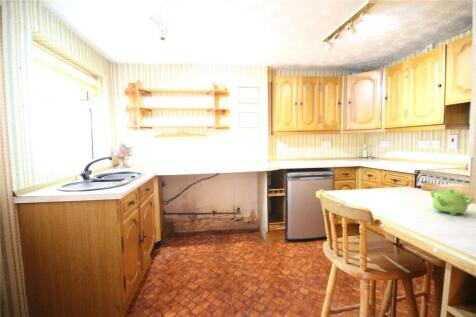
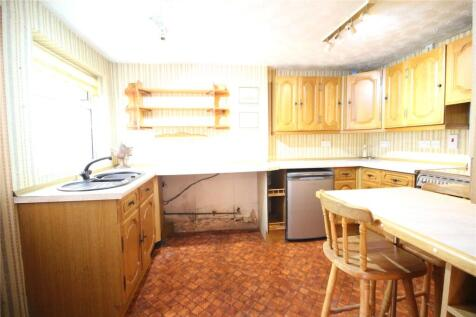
- teapot (450, 200)
